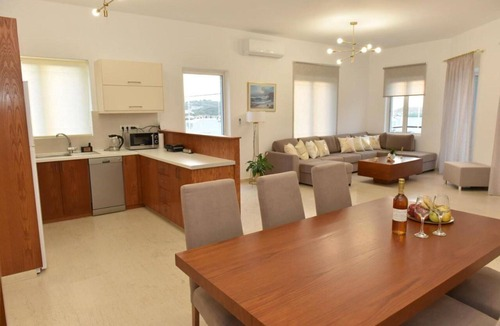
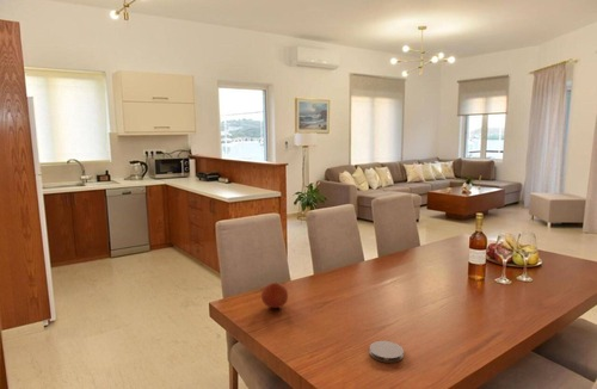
+ fruit (275, 294)
+ coaster (386, 351)
